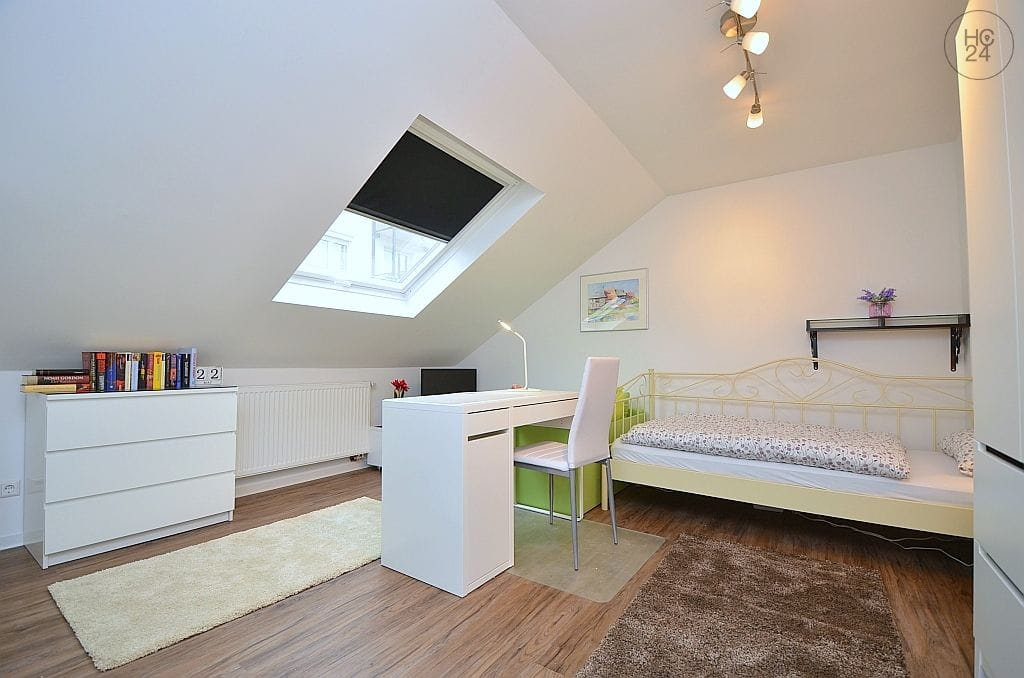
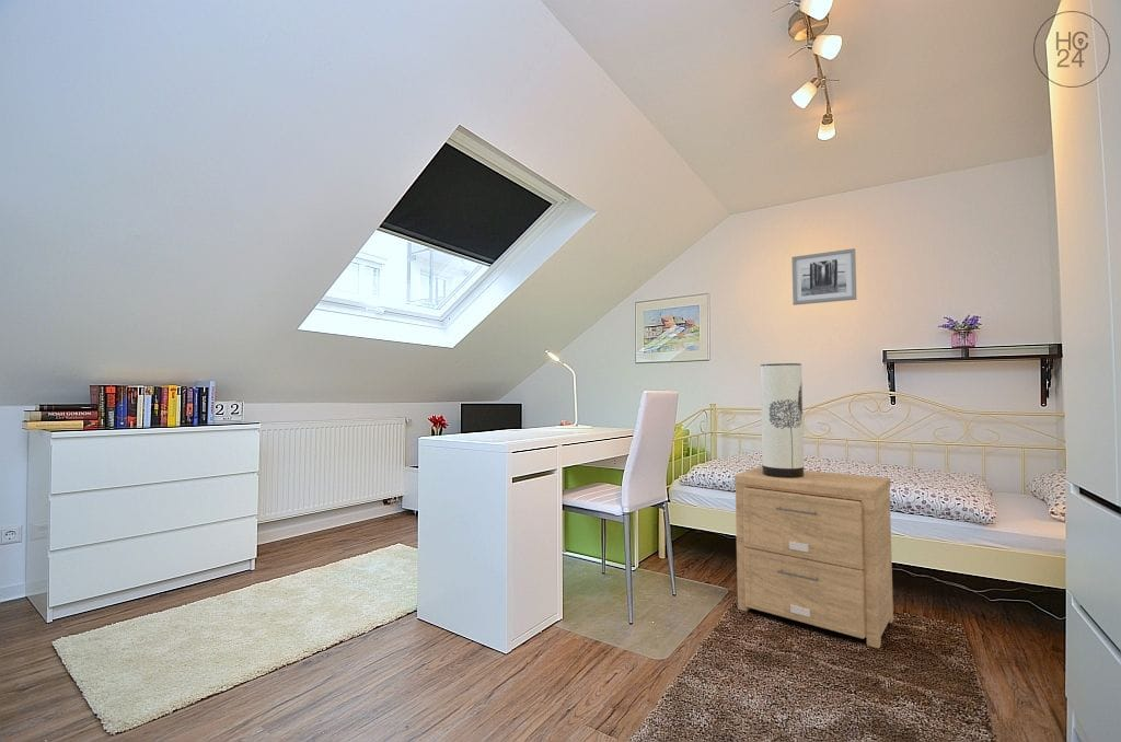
+ wall art (823, 277)
+ side table (810, 546)
+ table lamp (782, 418)
